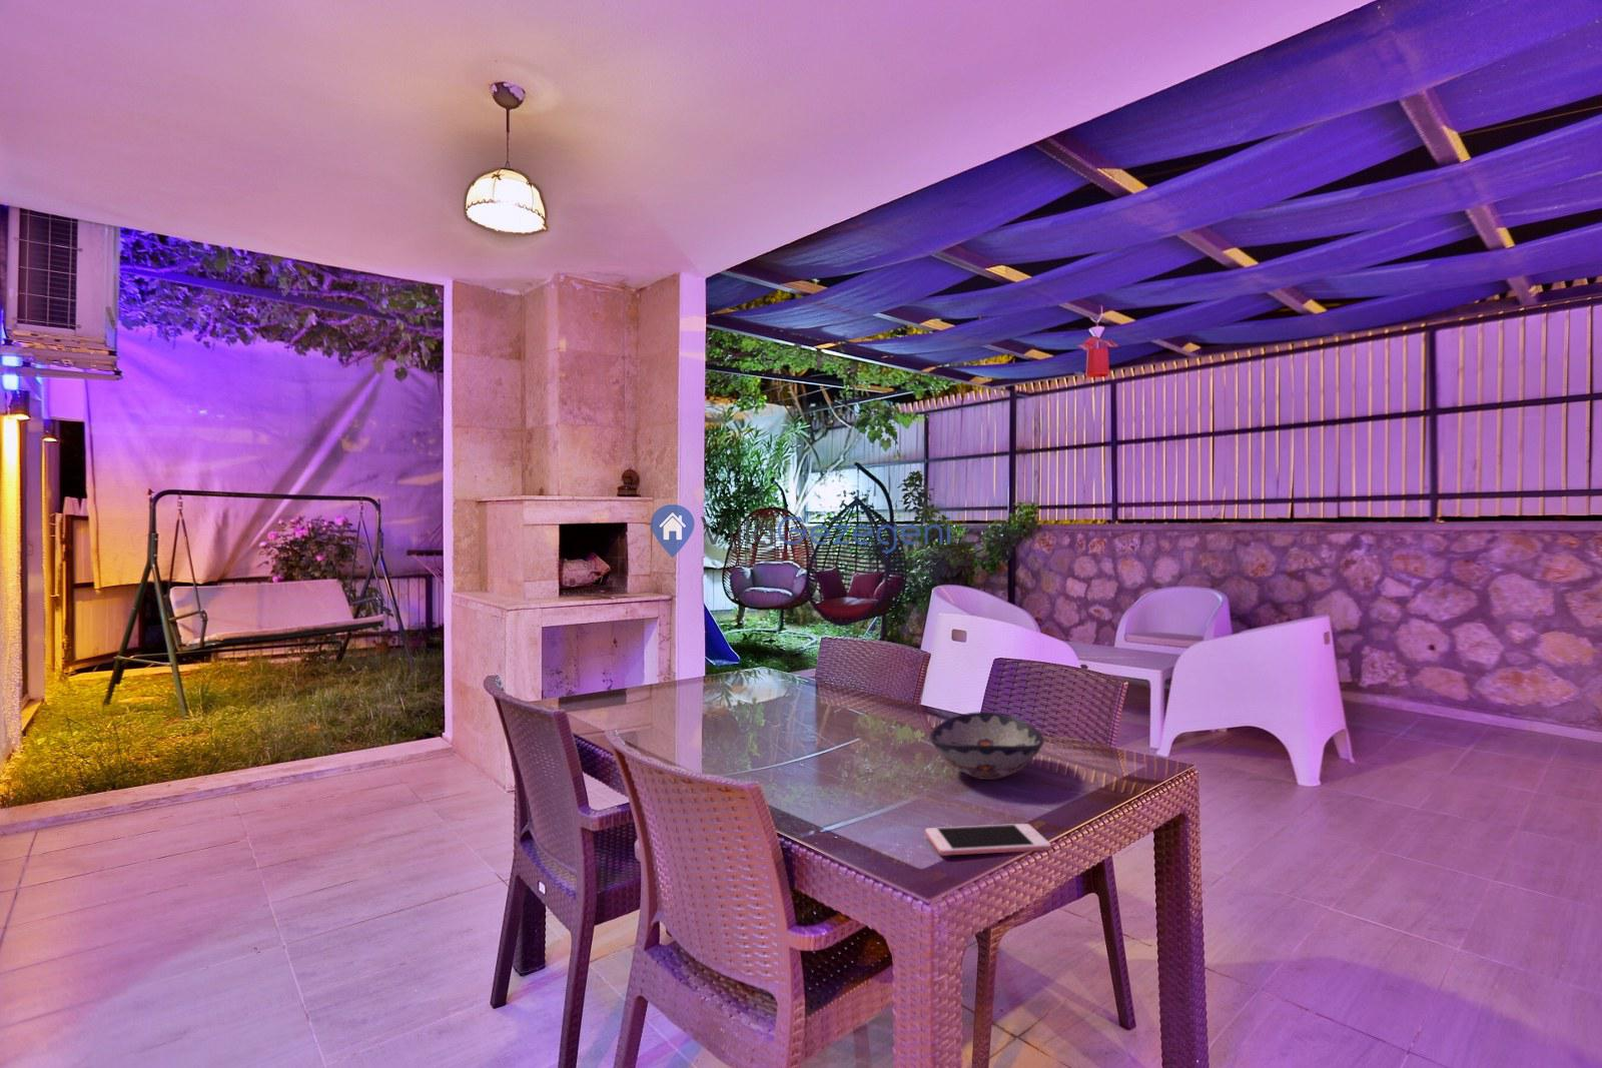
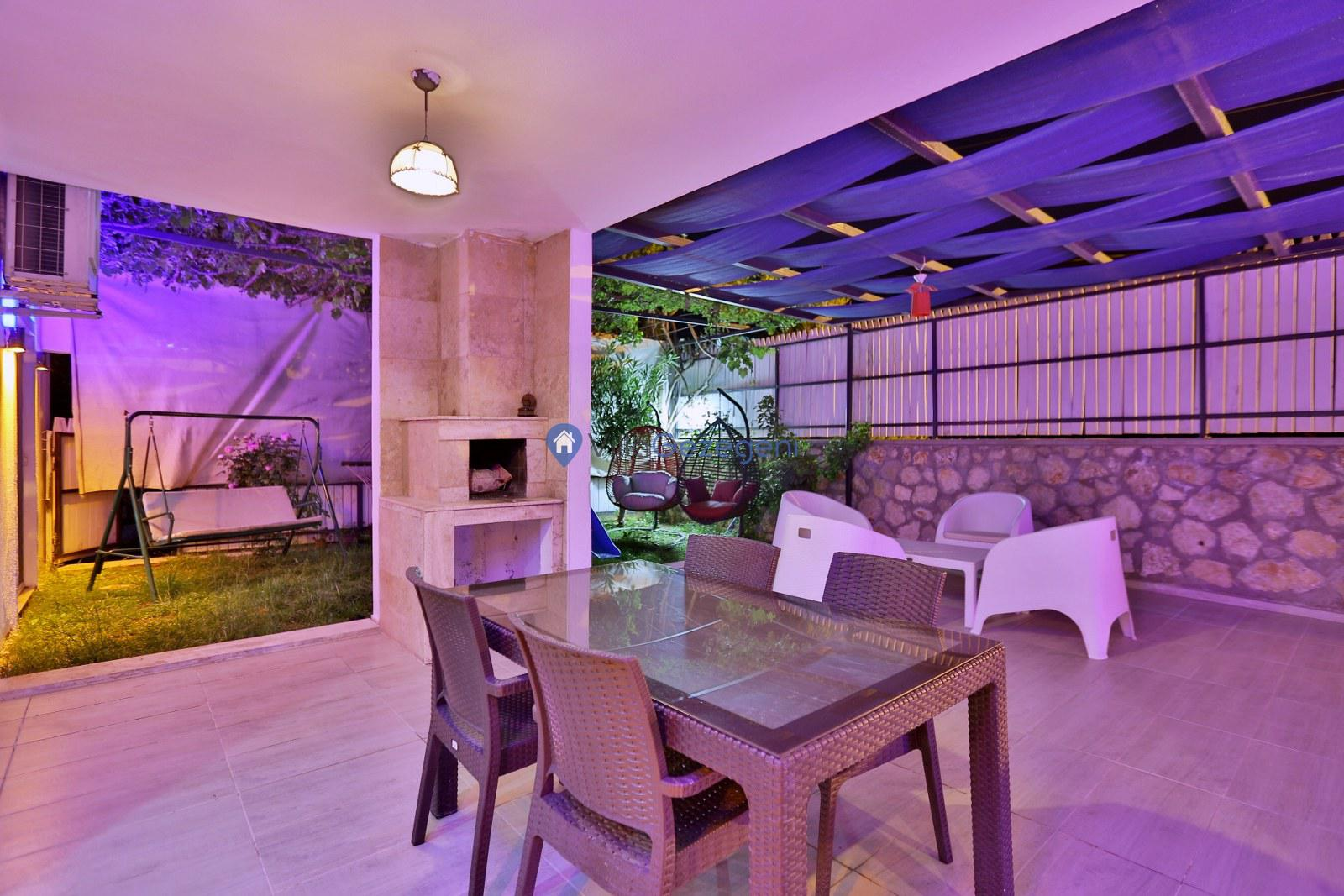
- cell phone (986, 839)
- decorative bowl (986, 750)
